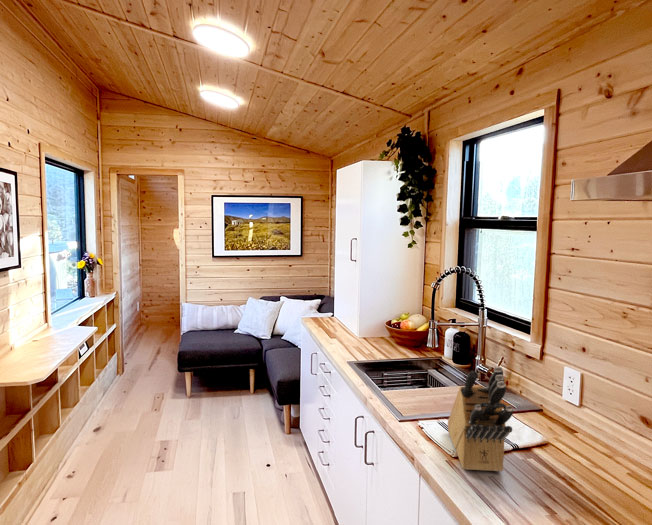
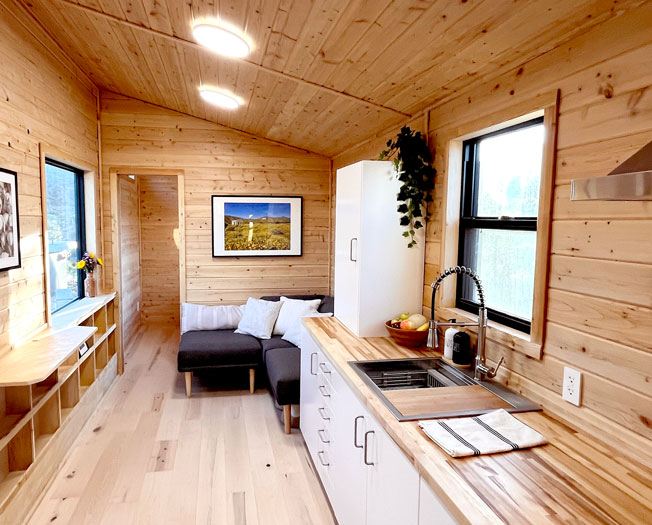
- knife block (477, 406)
